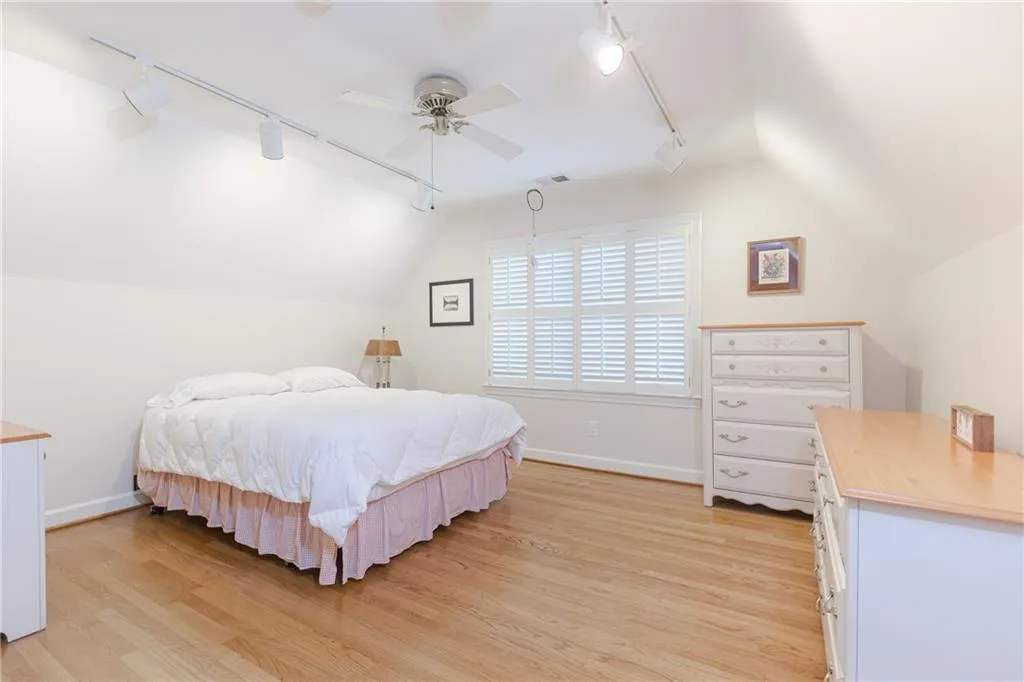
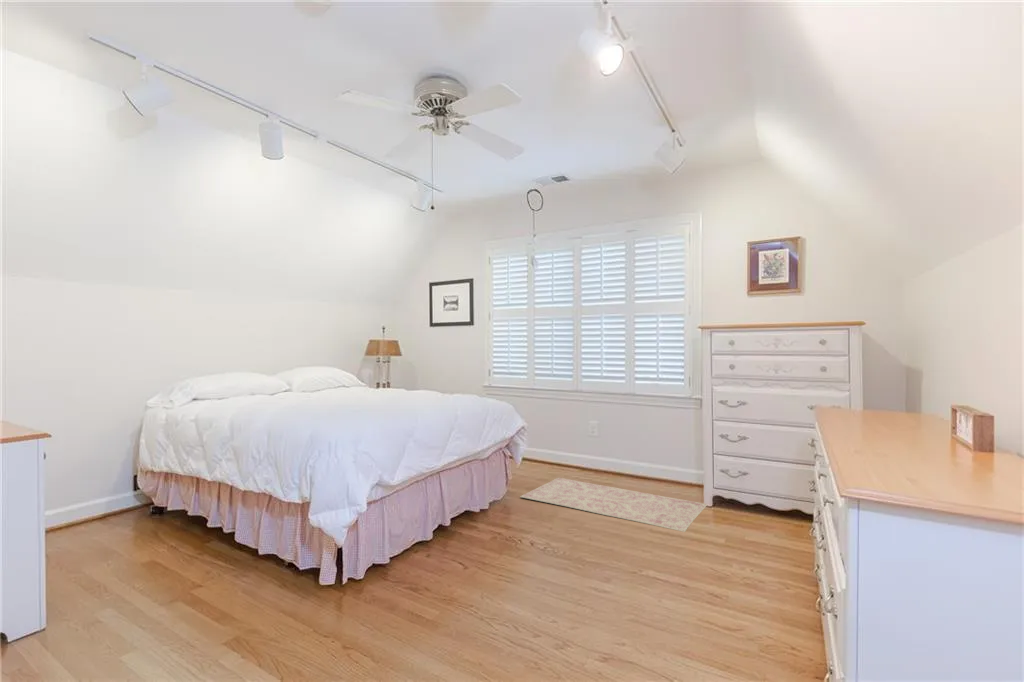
+ rug (611, 500)
